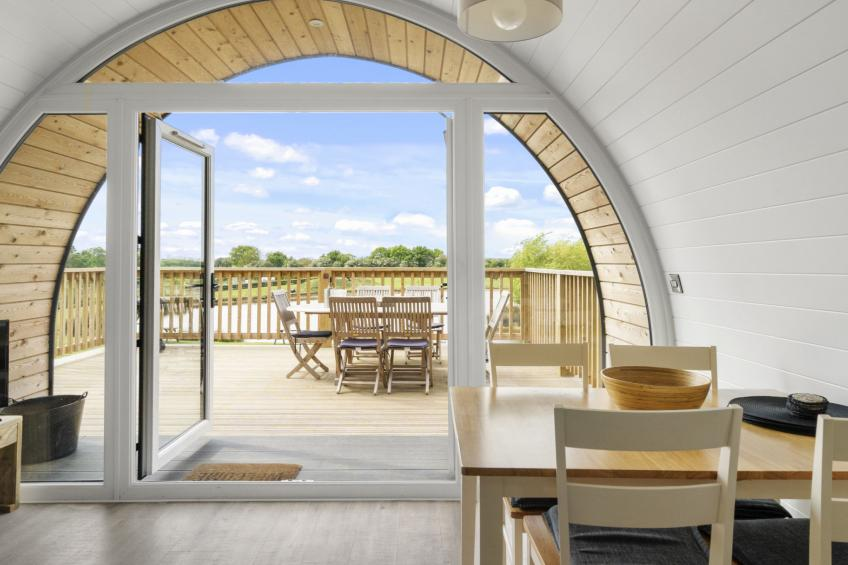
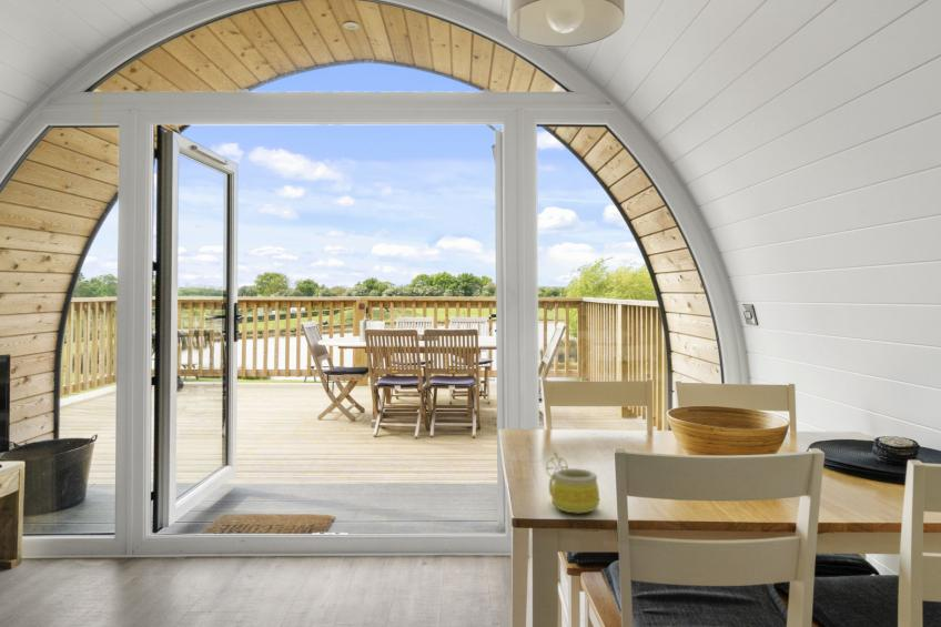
+ mug (571, 481)
